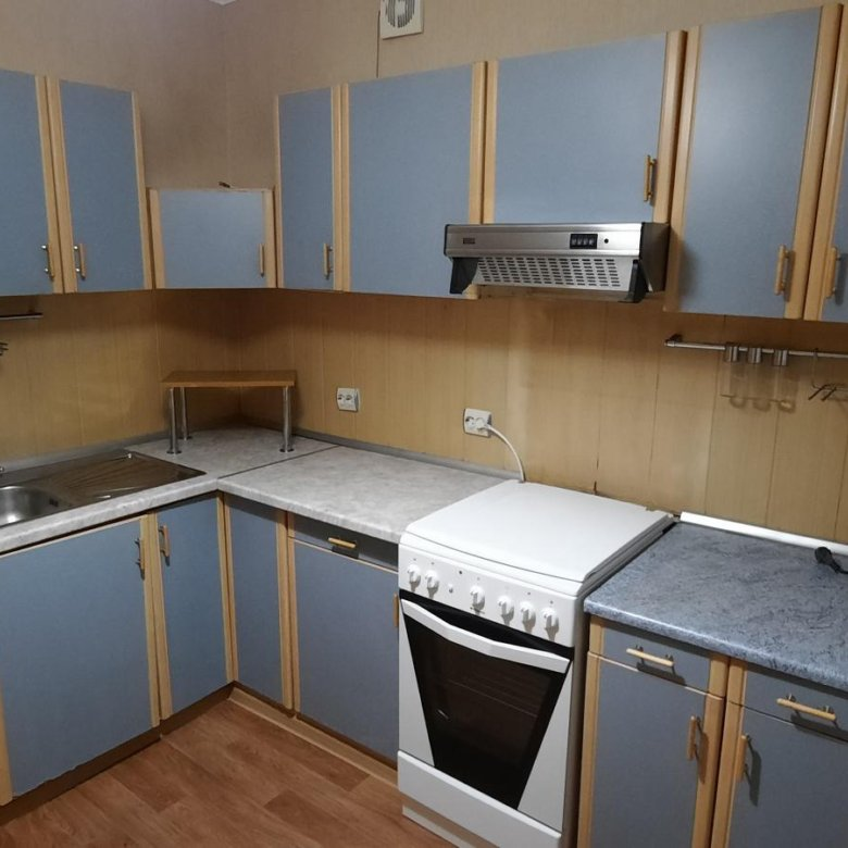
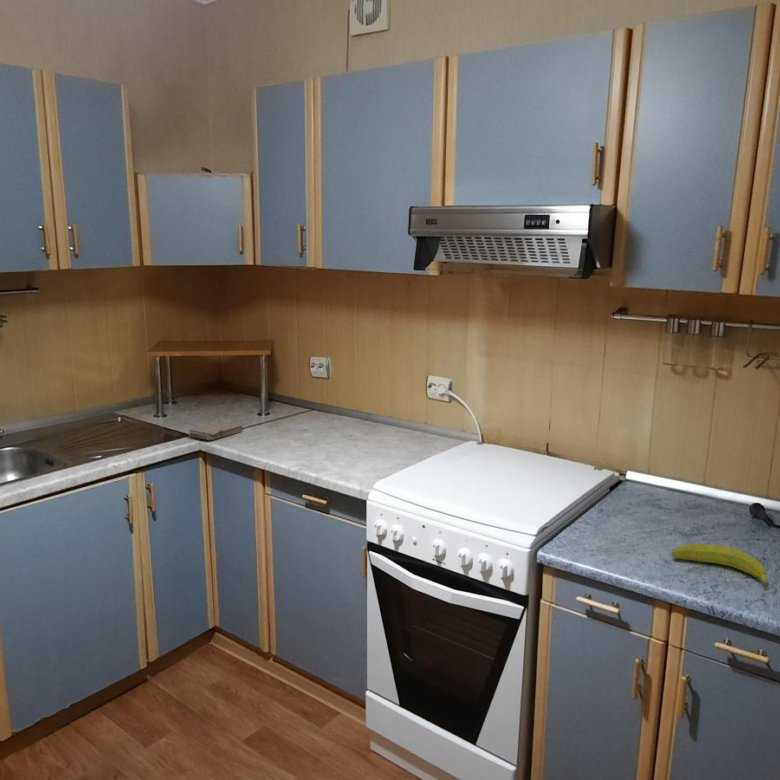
+ fruit (718, 561)
+ washcloth (215, 430)
